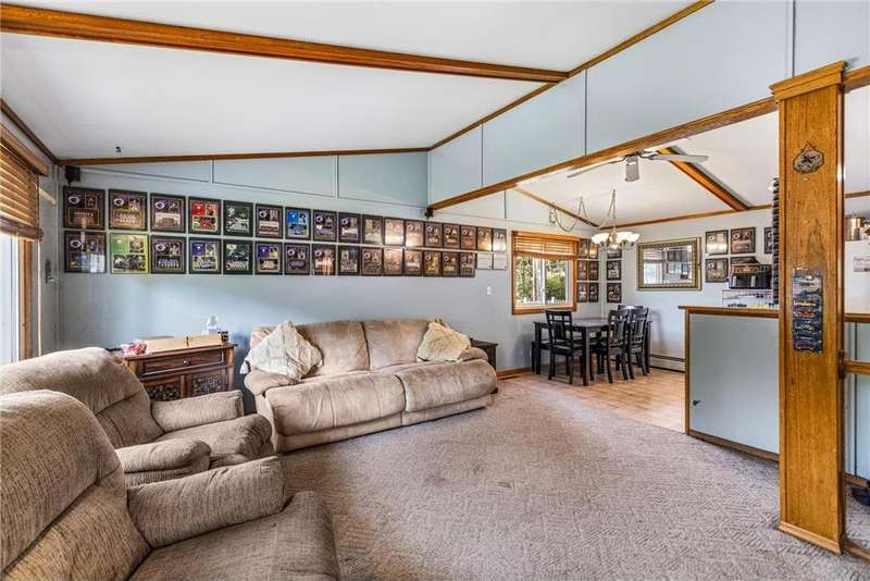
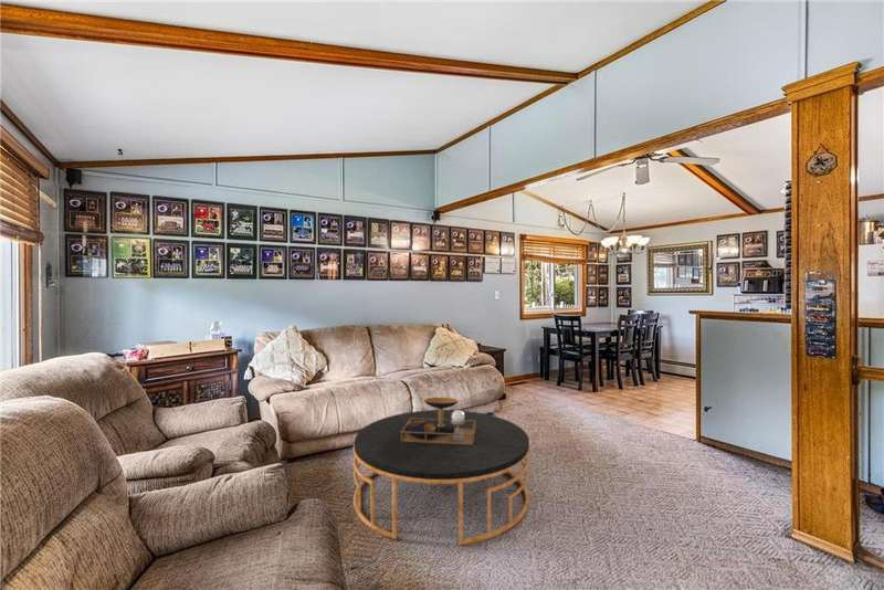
+ coffee table (441, 446)
